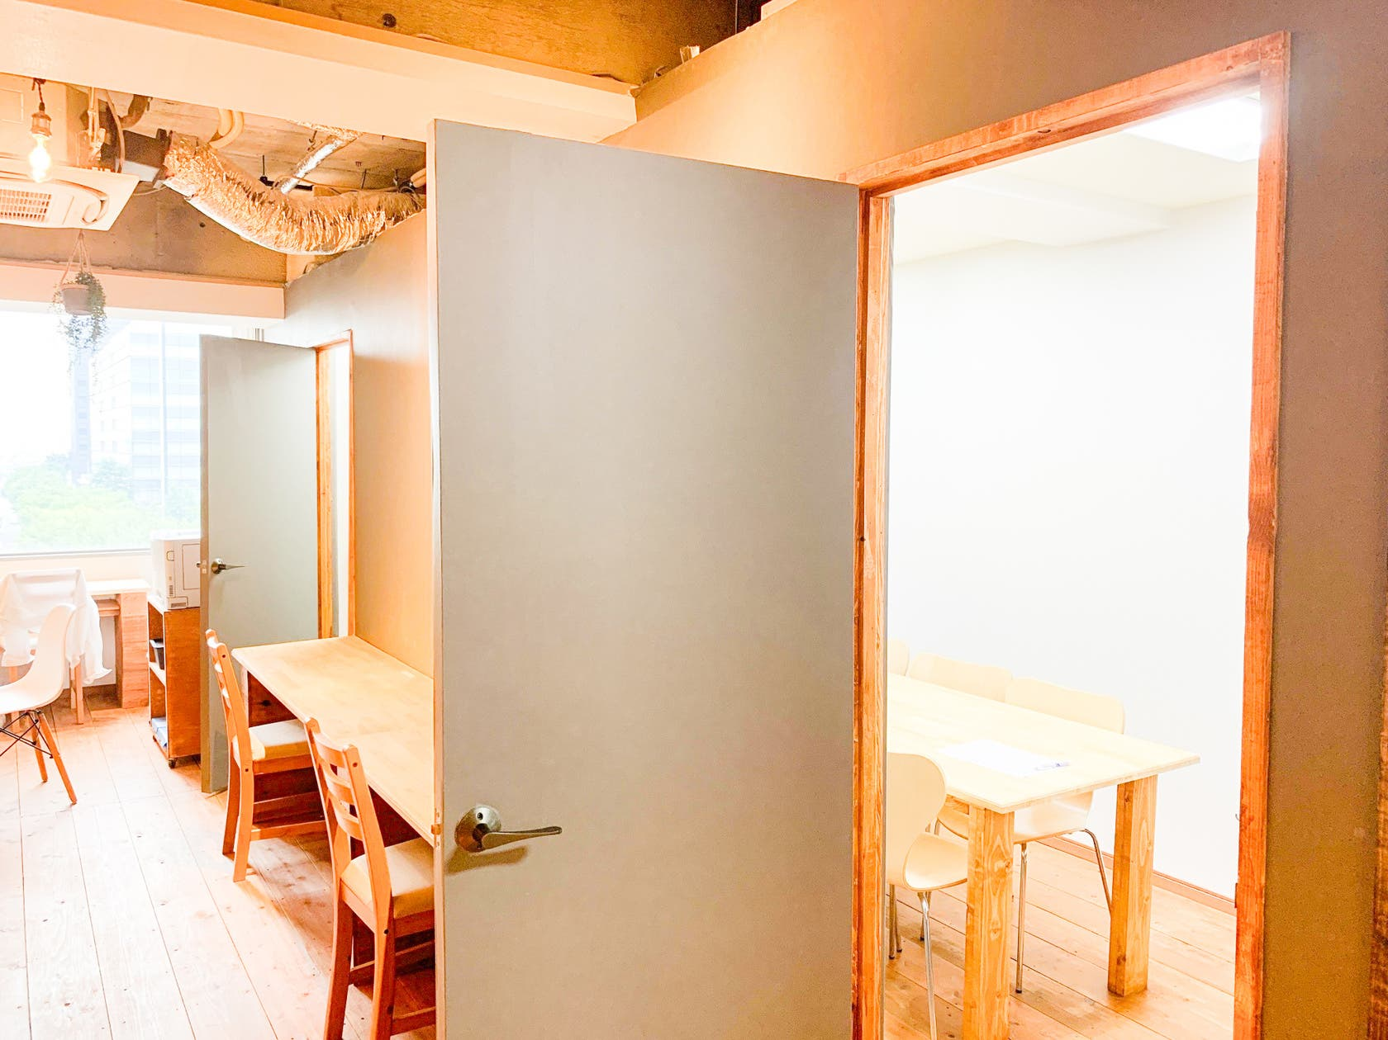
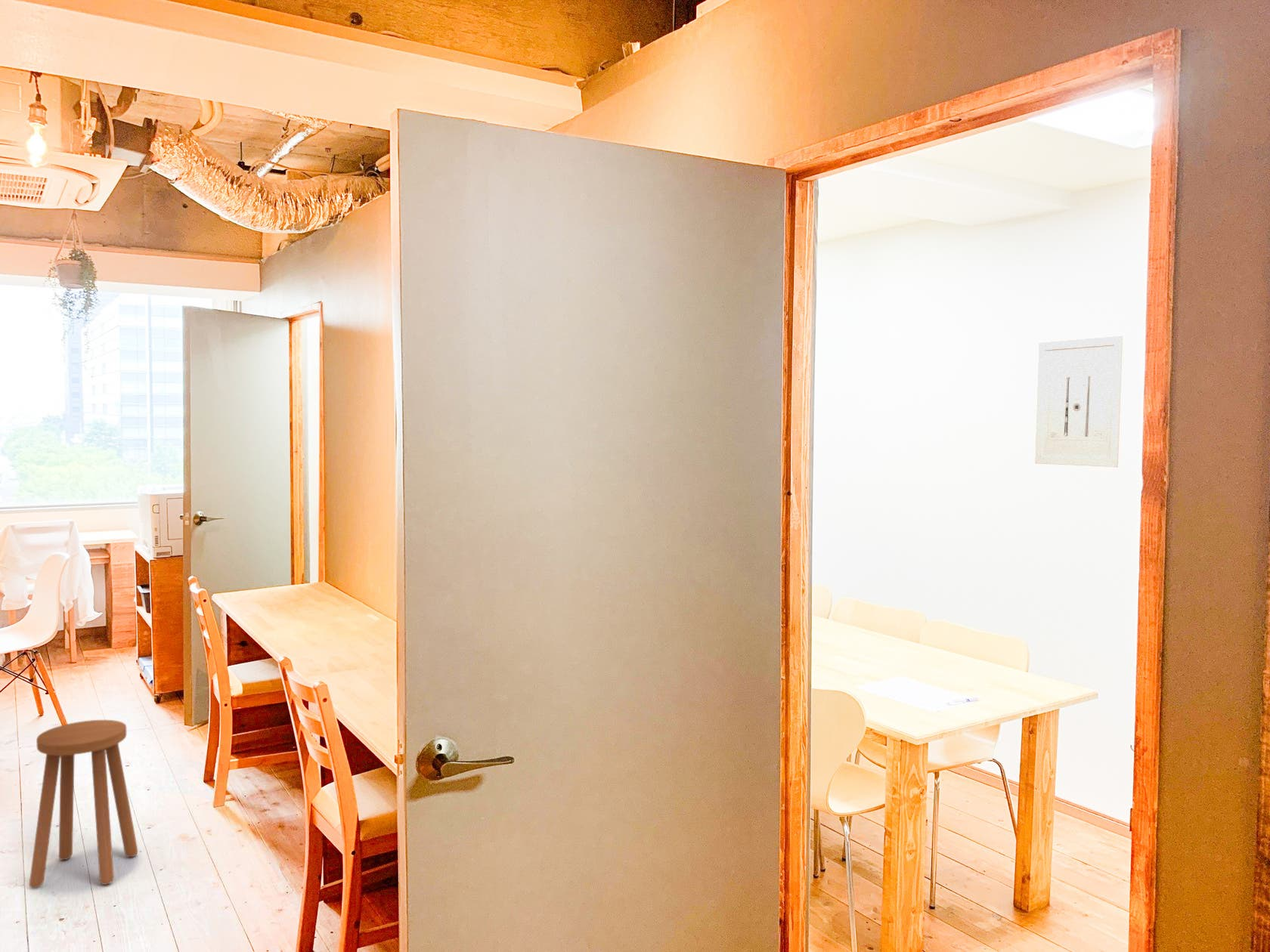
+ stool (94, 802)
+ wall art (1076, 402)
